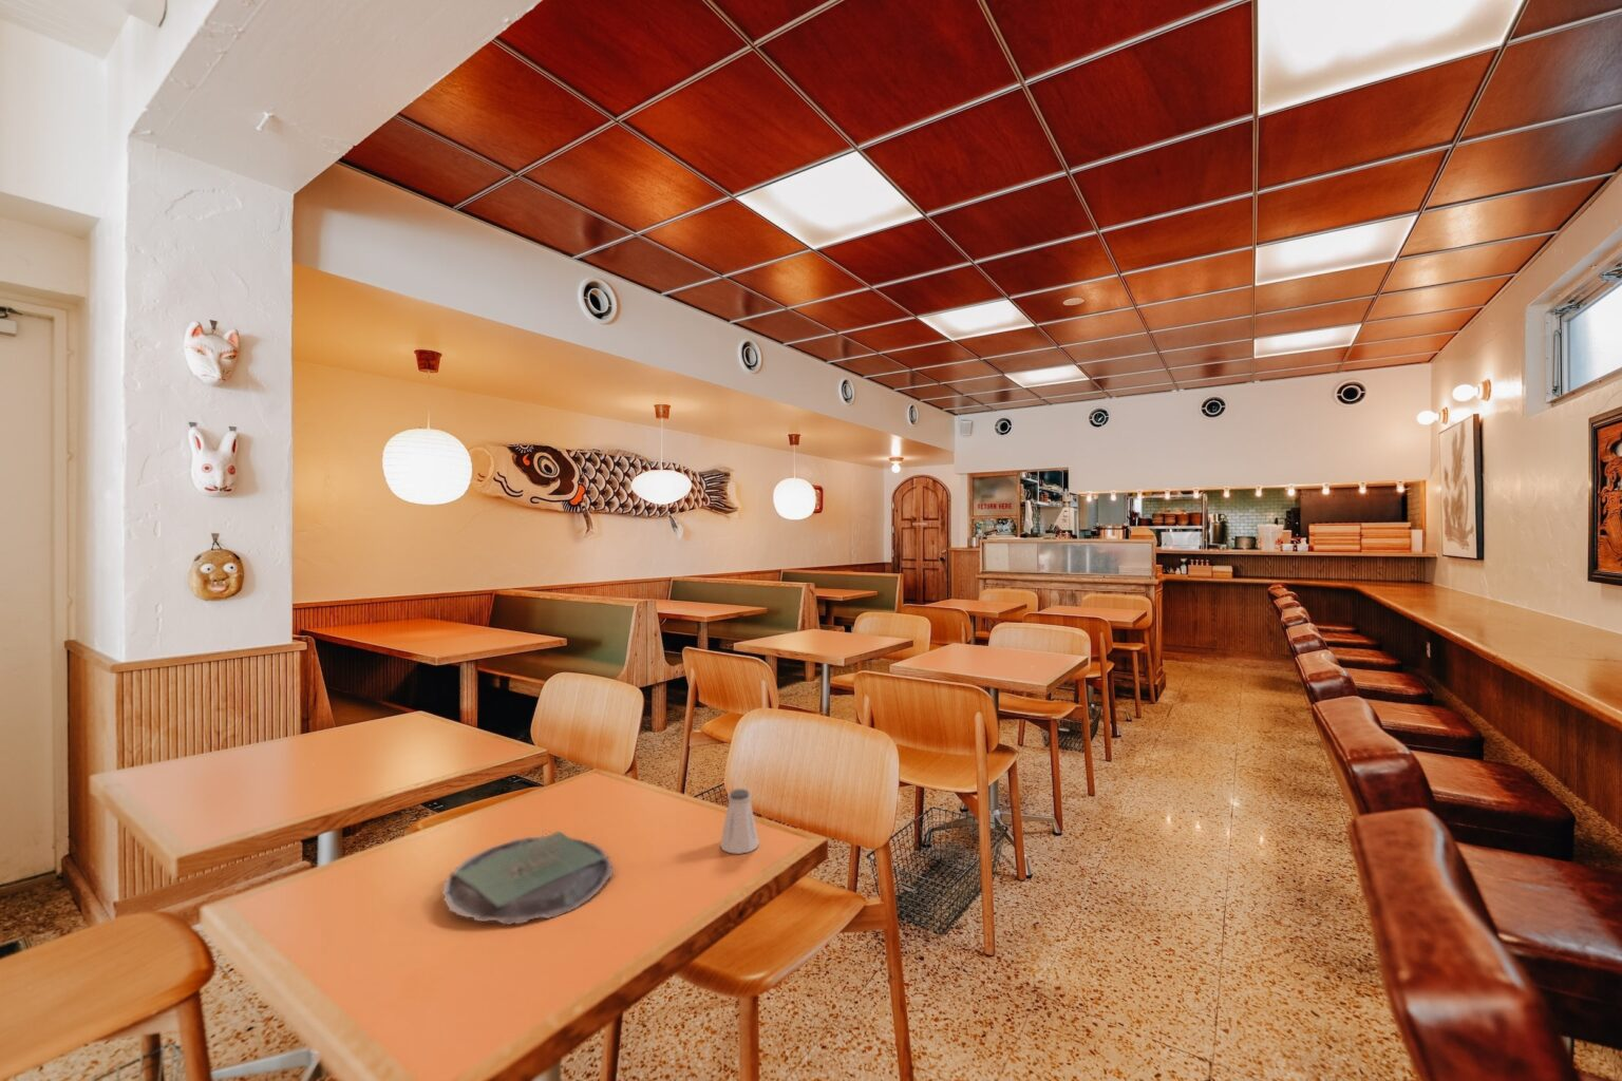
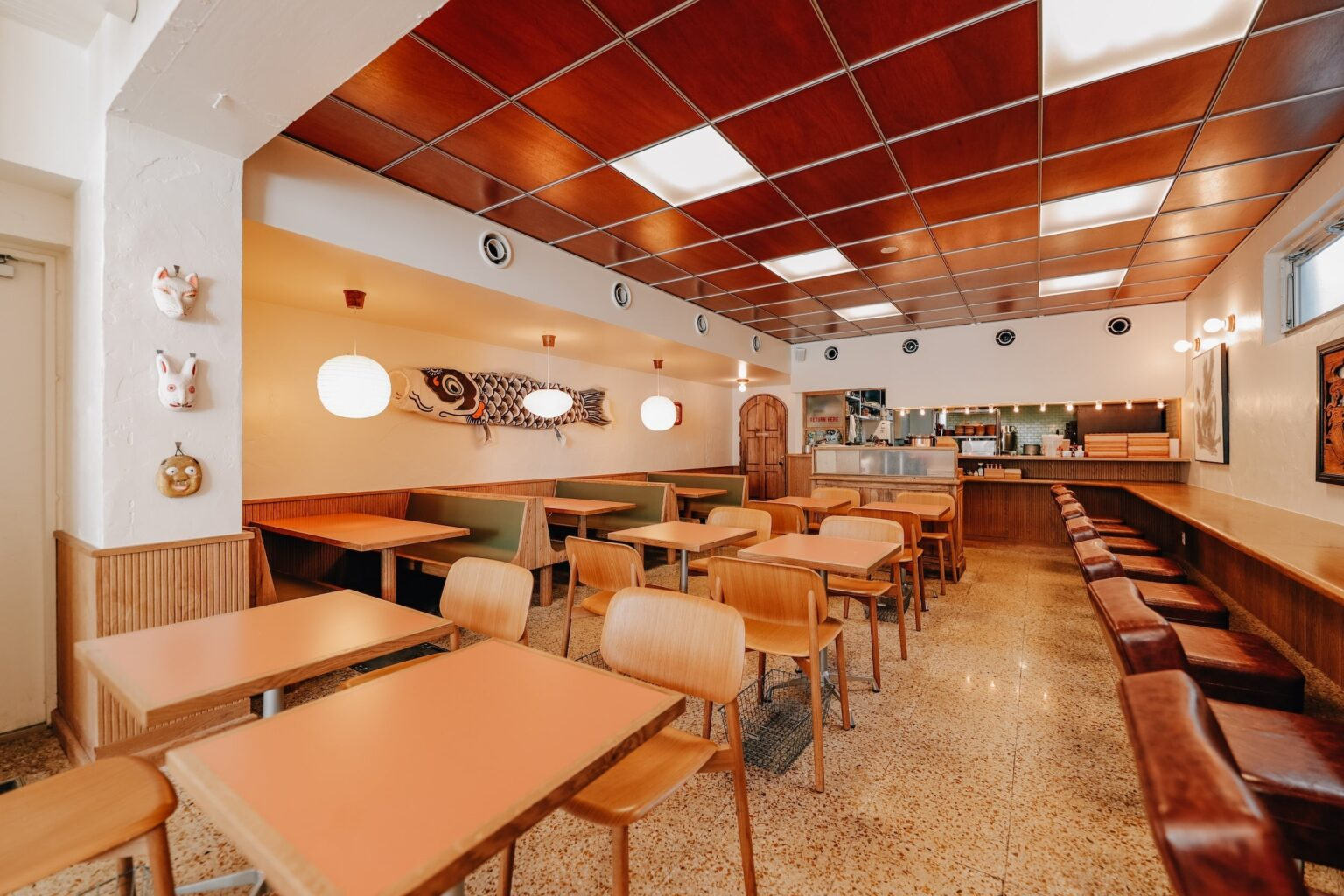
- saltshaker (739, 818)
- plate (530, 860)
